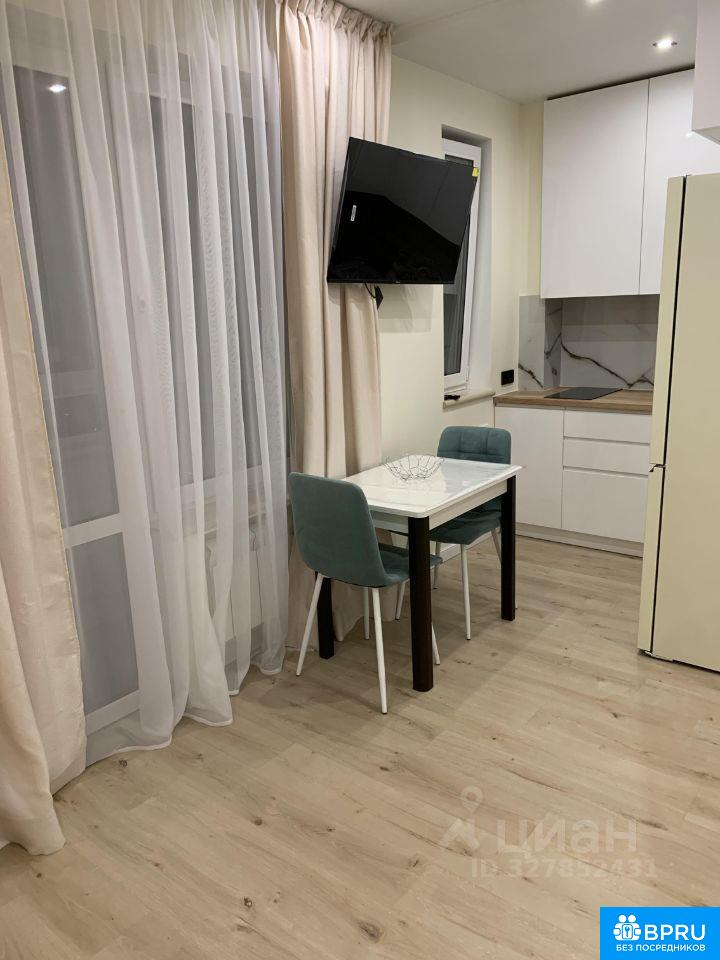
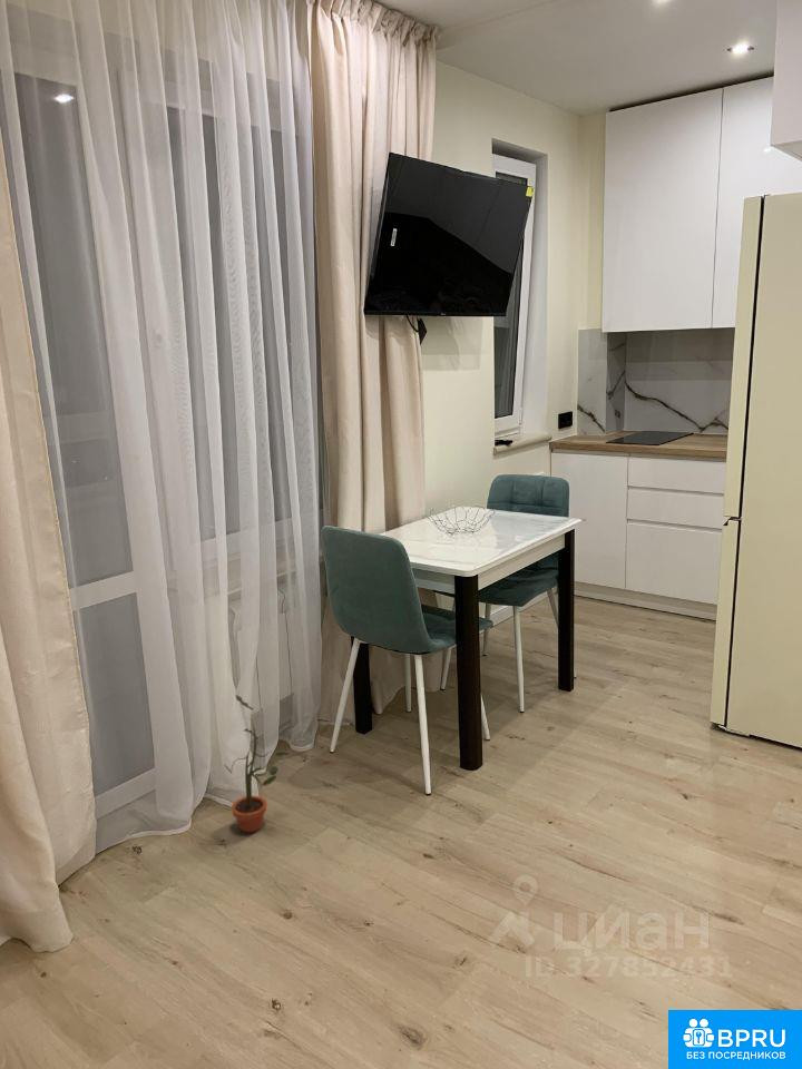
+ potted plant (246, 768)
